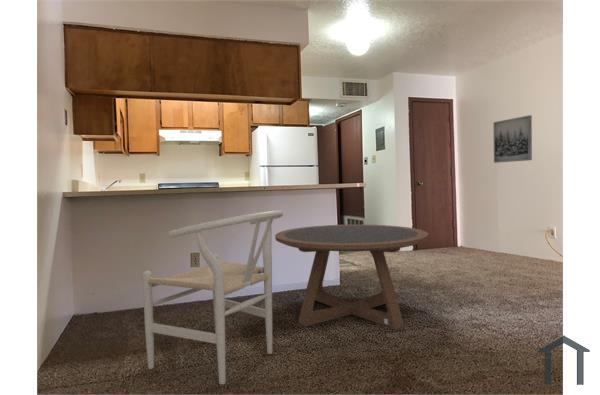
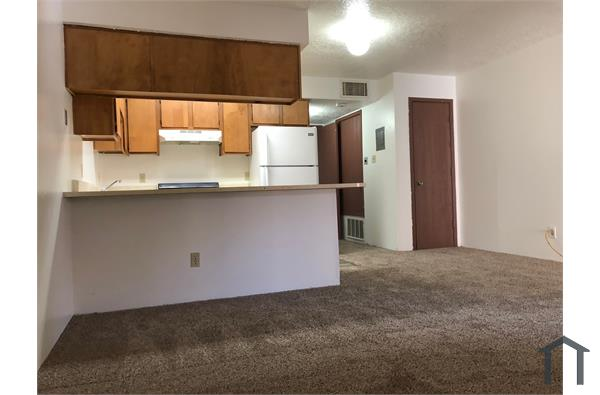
- chair (223, 286)
- coffee table (350, 250)
- wall art (511, 140)
